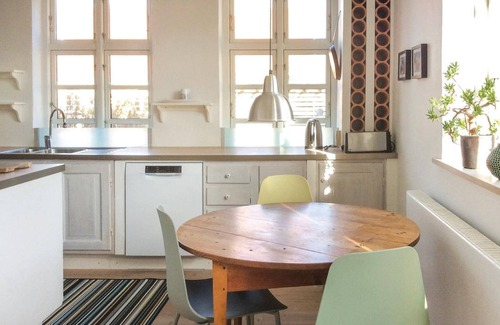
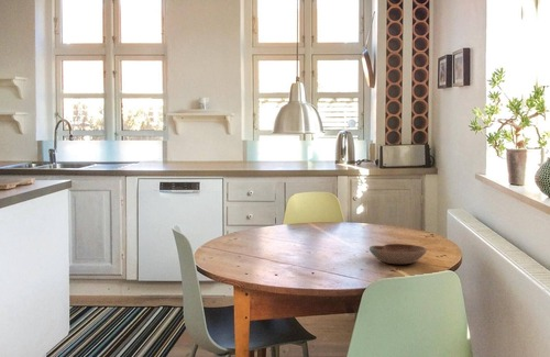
+ bowl (397, 254)
